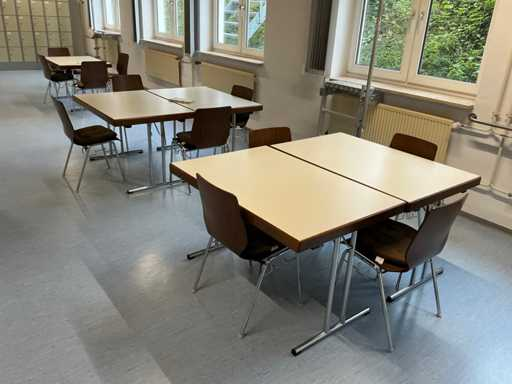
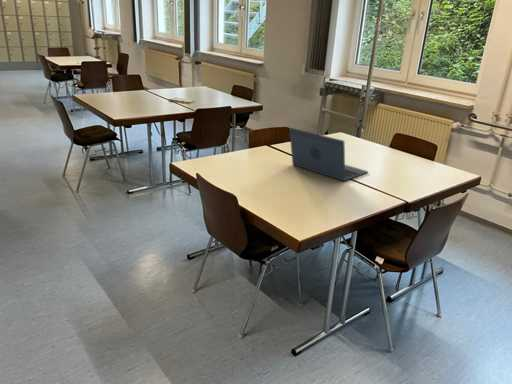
+ laptop (328, 150)
